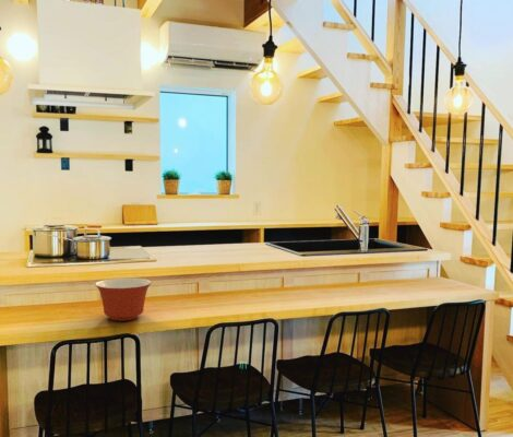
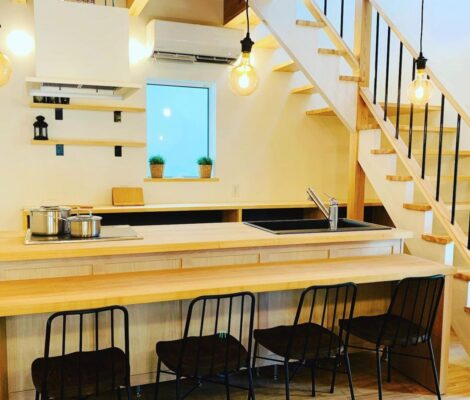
- mixing bowl (123, 299)
